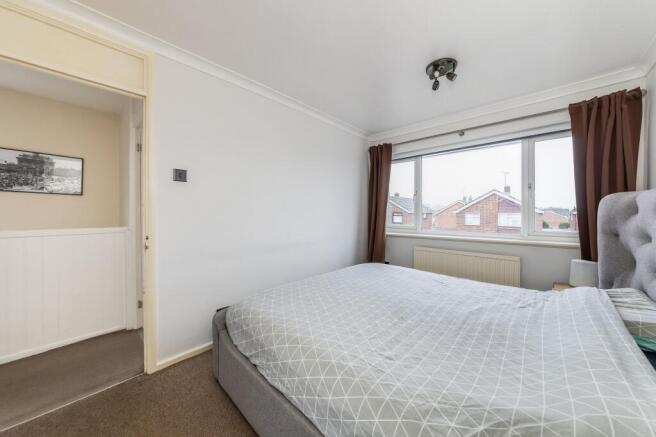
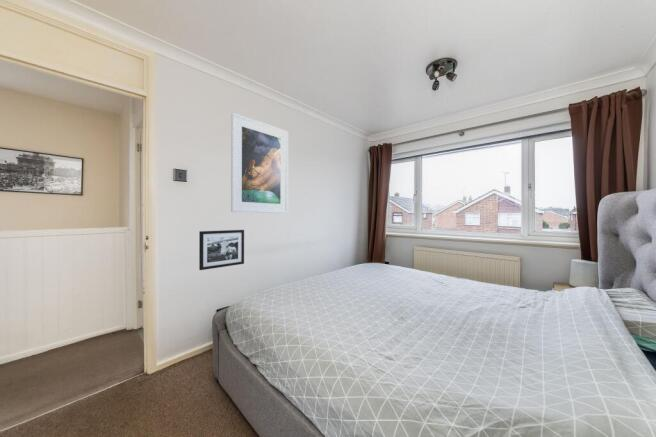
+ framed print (262, 167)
+ picture frame (223, 248)
